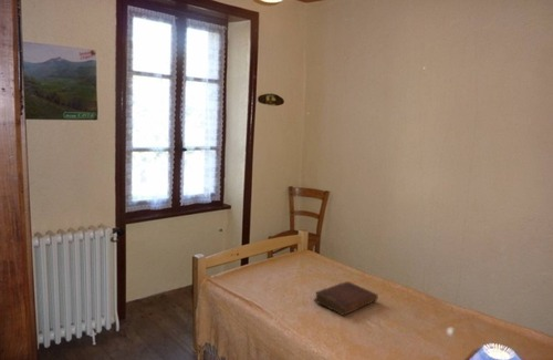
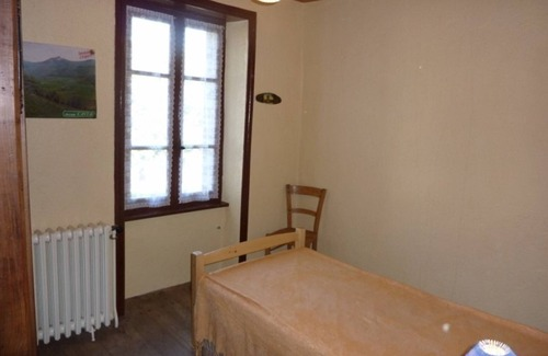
- diary (345, 297)
